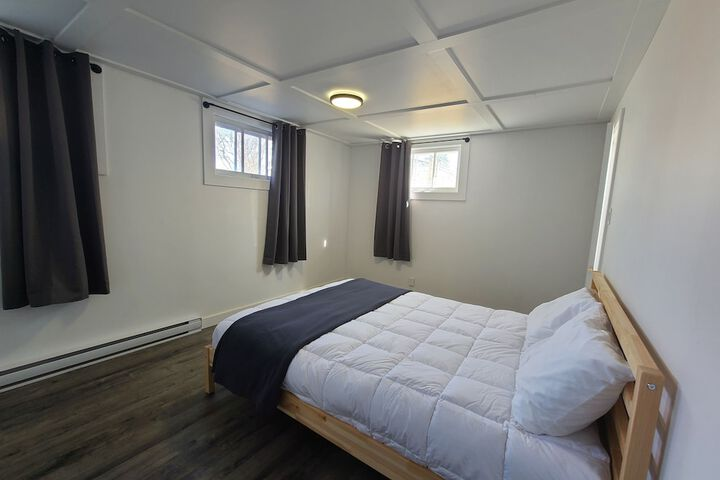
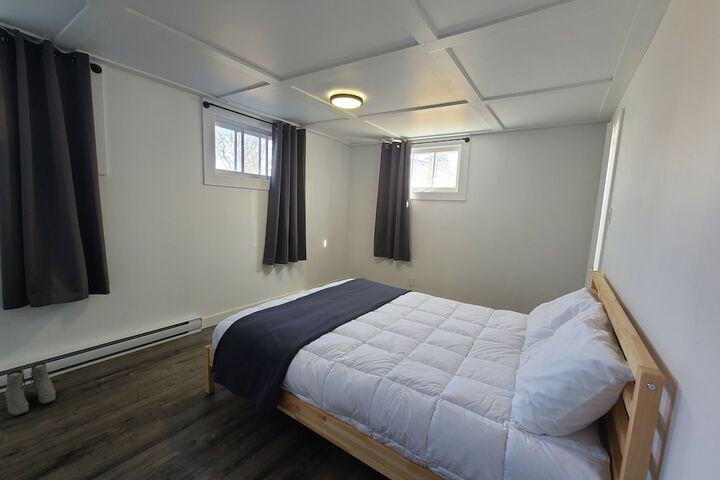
+ boots (32, 383)
